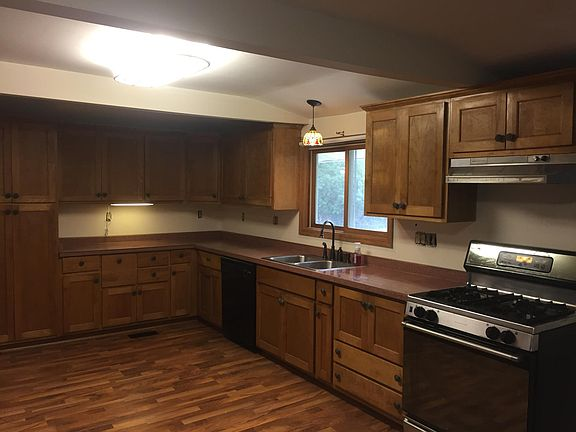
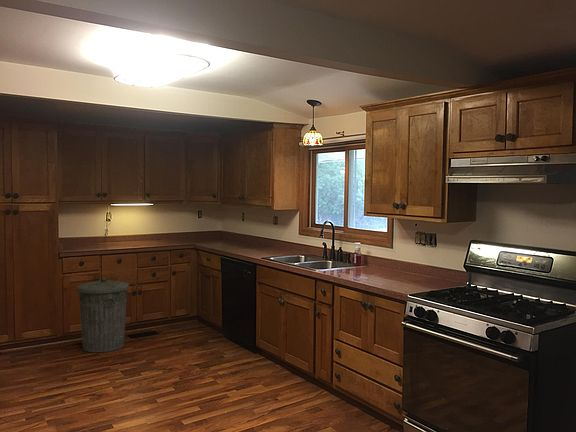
+ trash can (103, 312)
